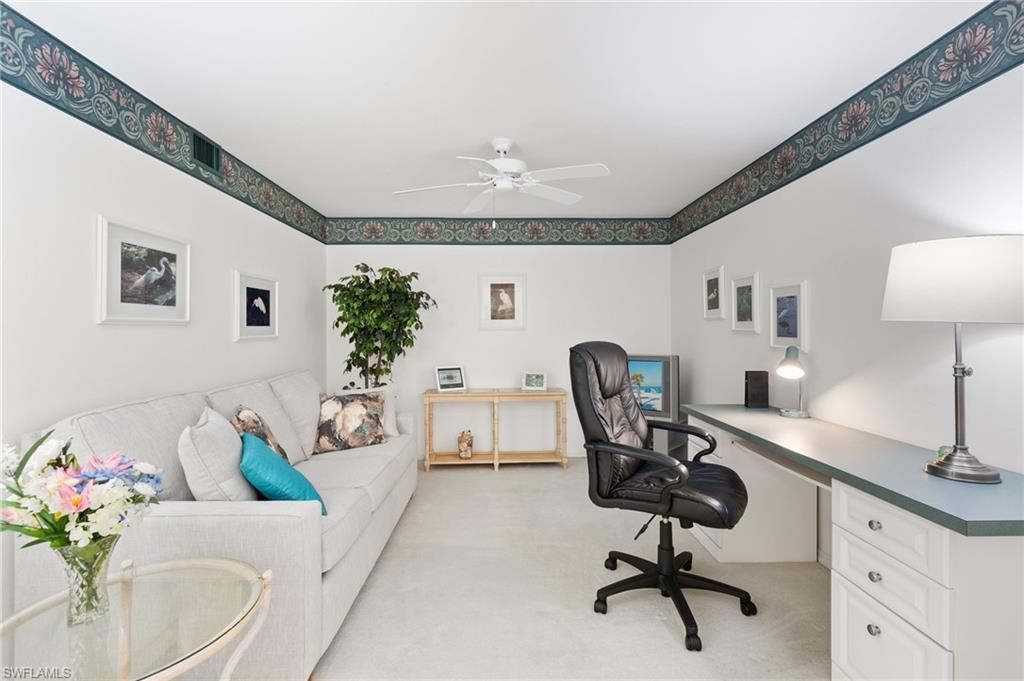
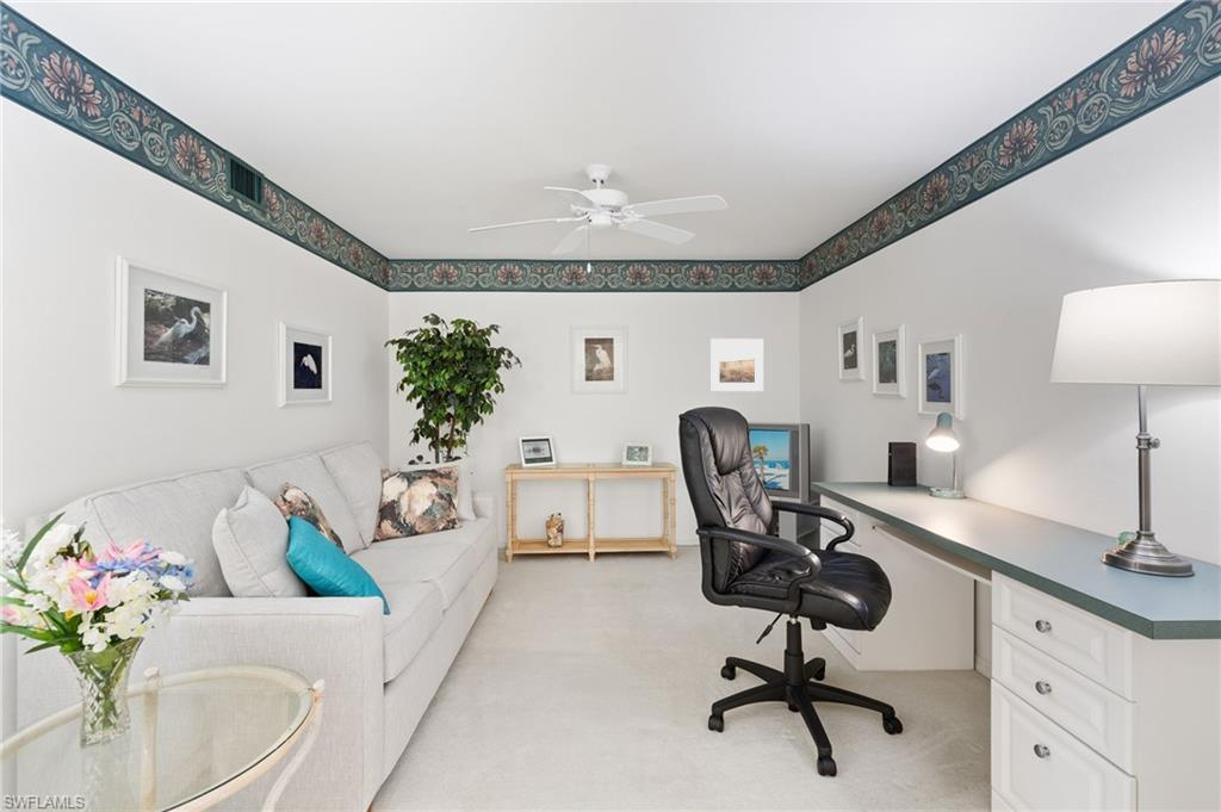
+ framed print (737, 365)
